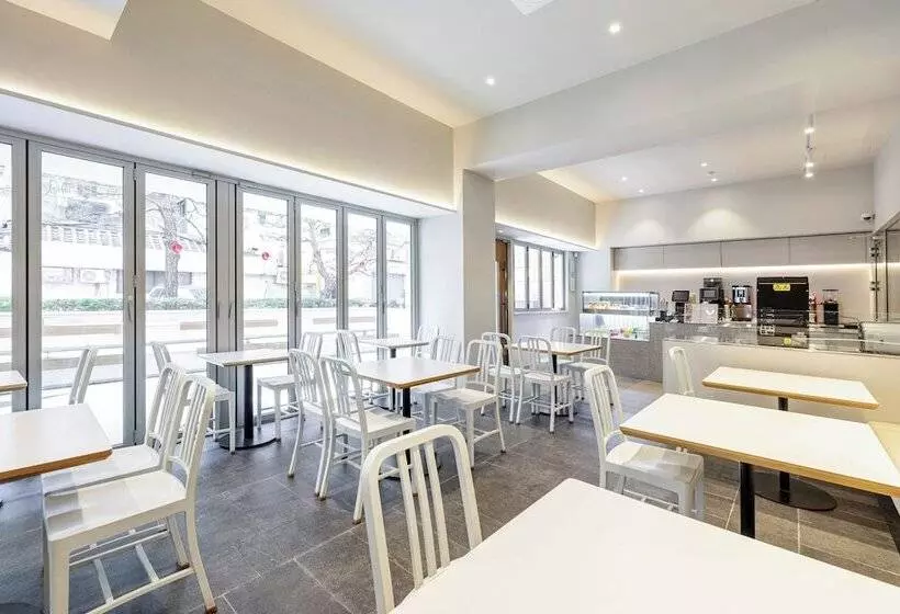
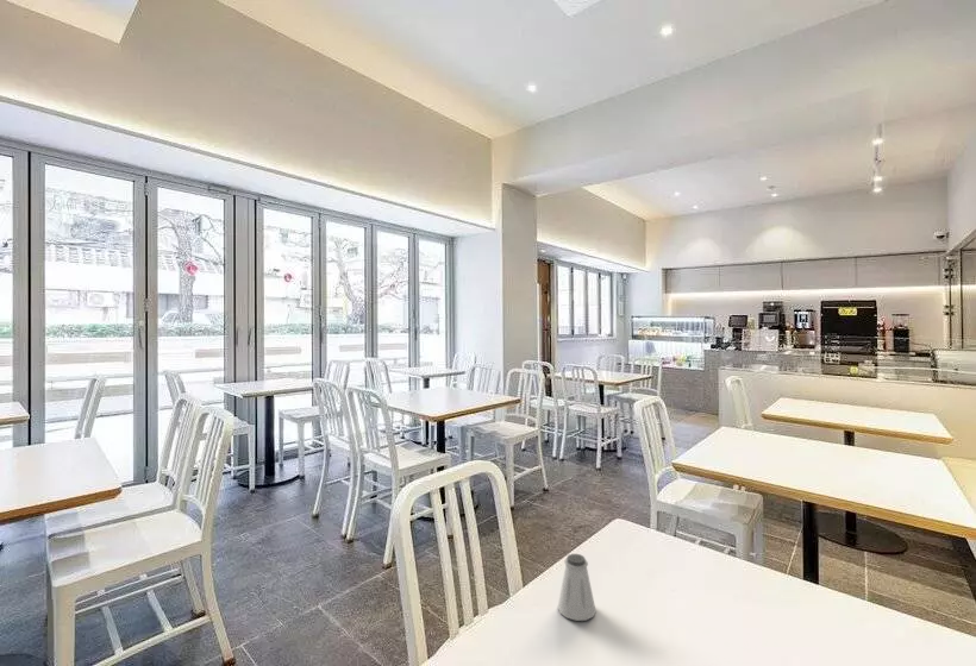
+ saltshaker (576, 583)
